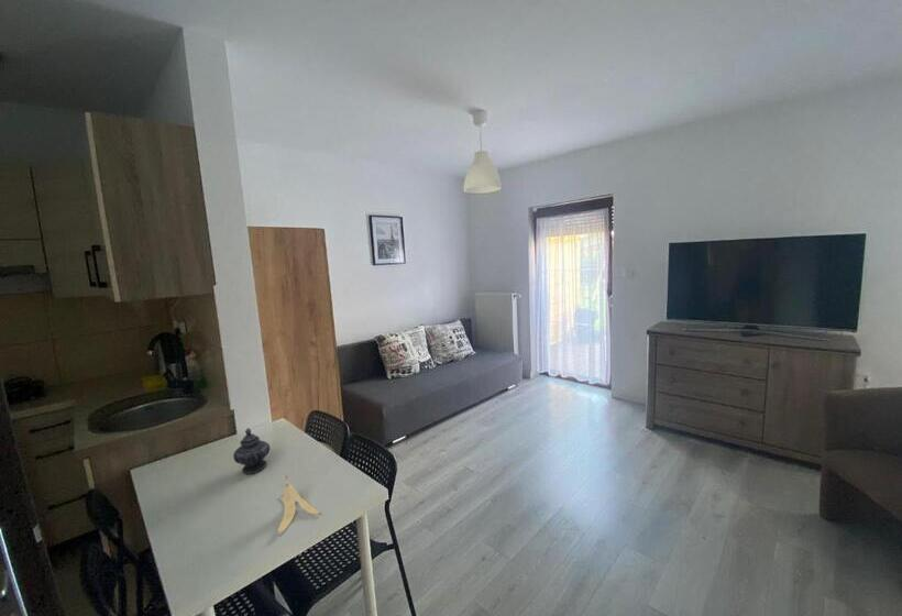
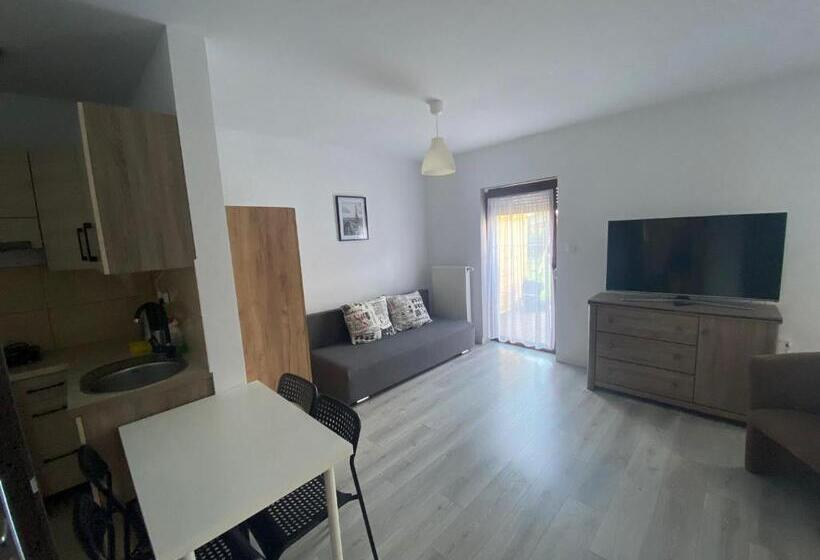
- teapot (252, 449)
- banana peel (283, 497)
